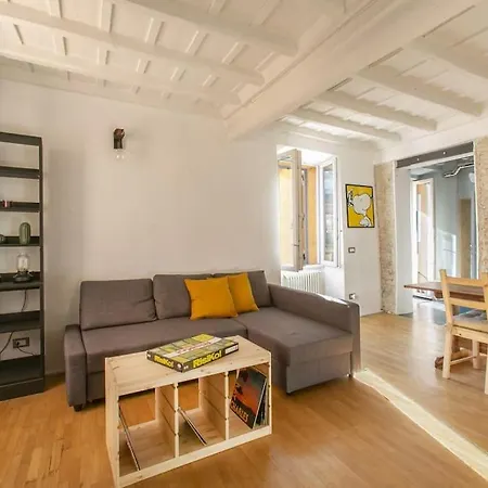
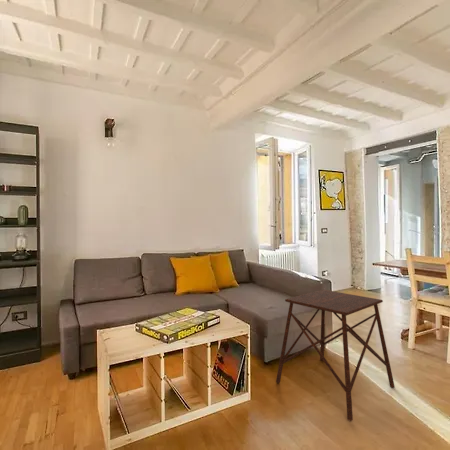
+ side table (331, 340)
